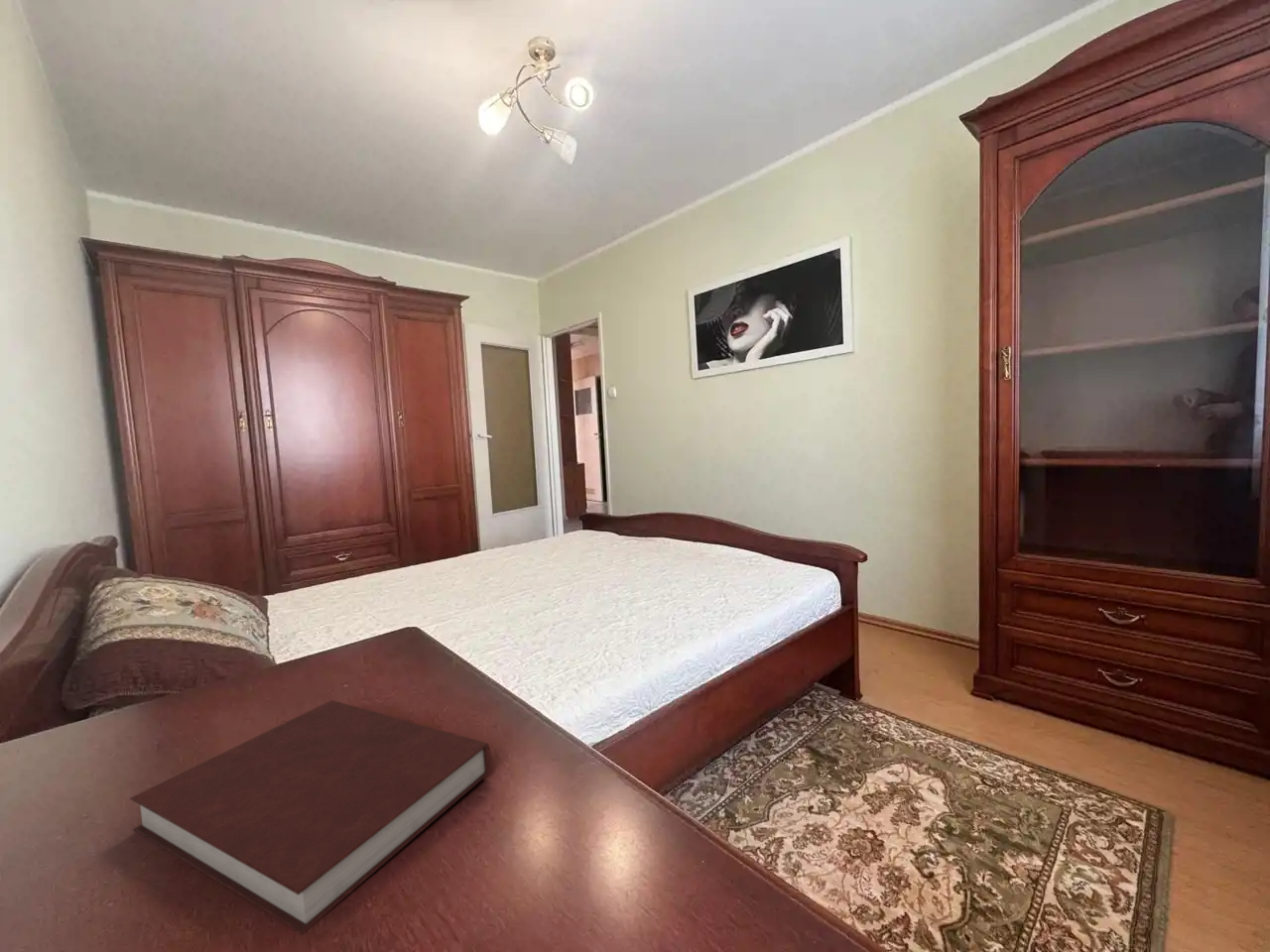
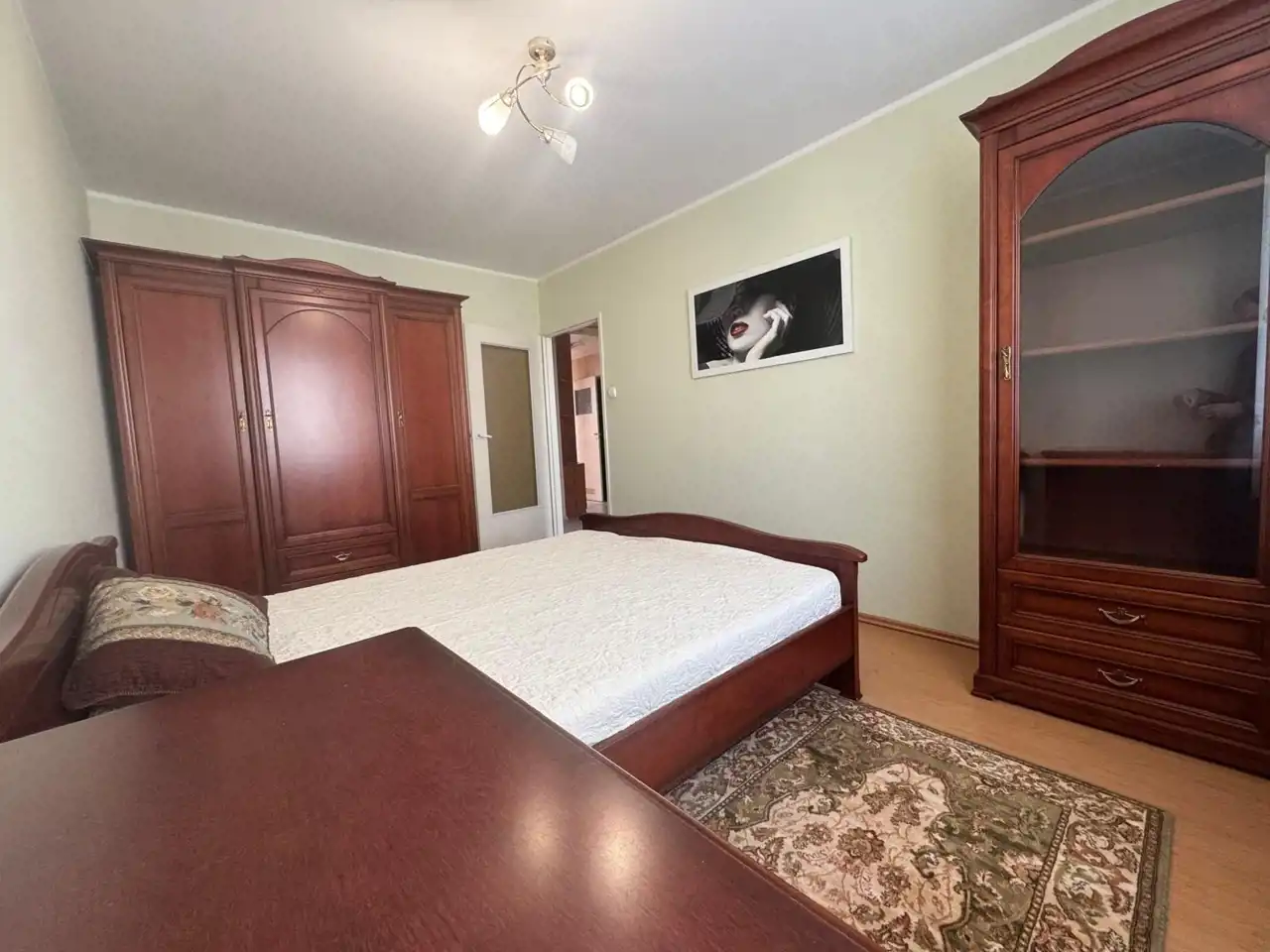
- notebook (321, 783)
